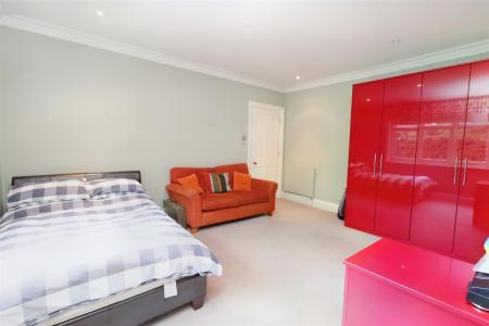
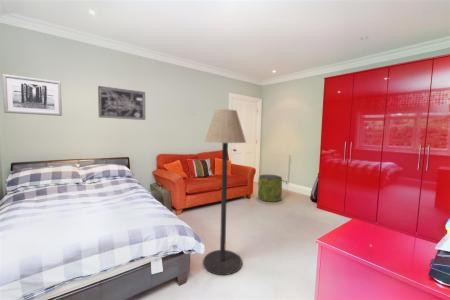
+ pouf (269, 187)
+ wall art (123, 104)
+ floor lamp (224, 188)
+ wall art (34, 96)
